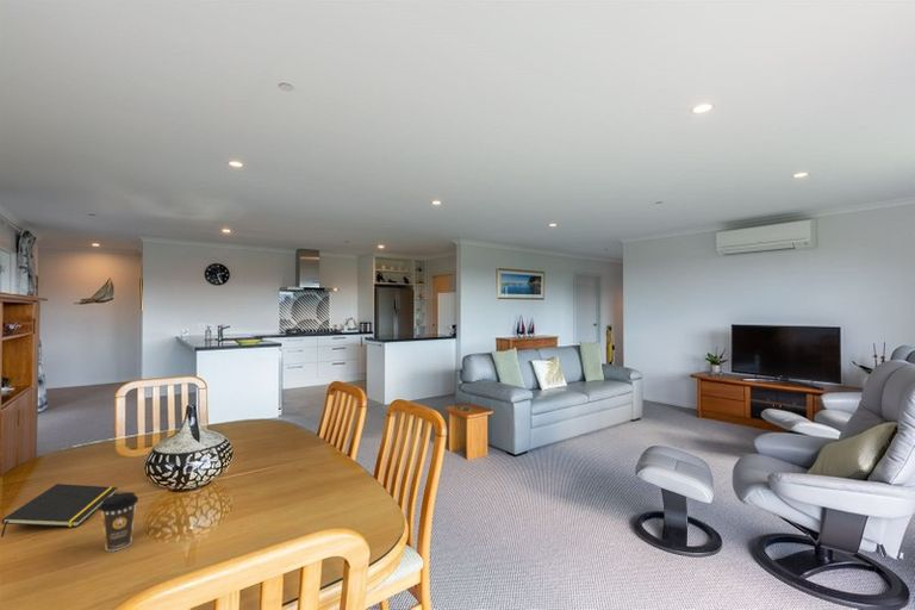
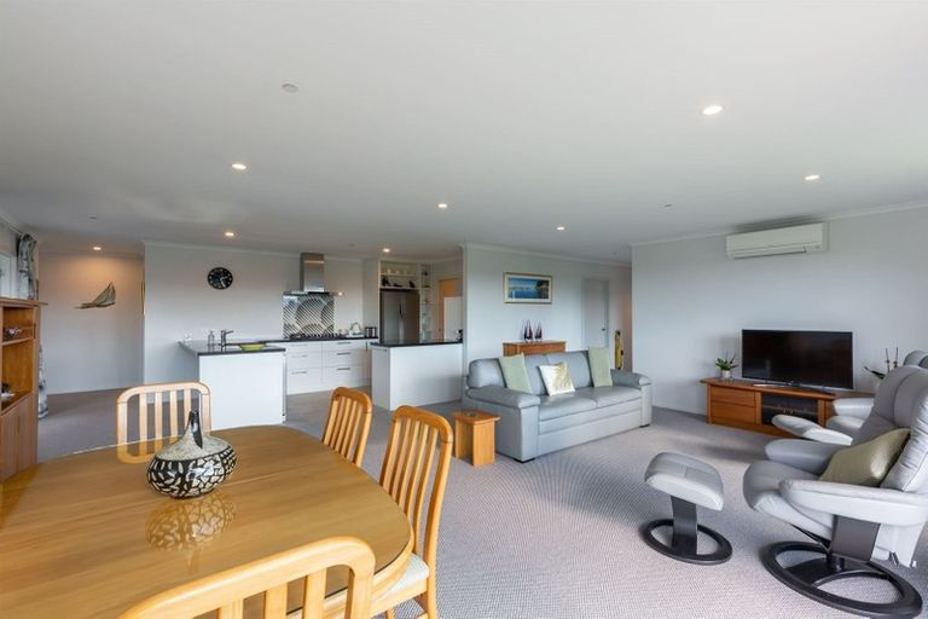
- notepad (66, 503)
- coffee cup (118, 521)
